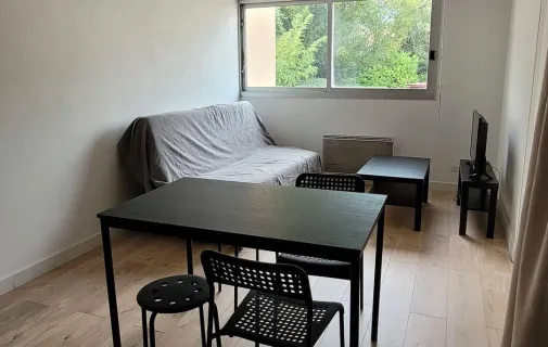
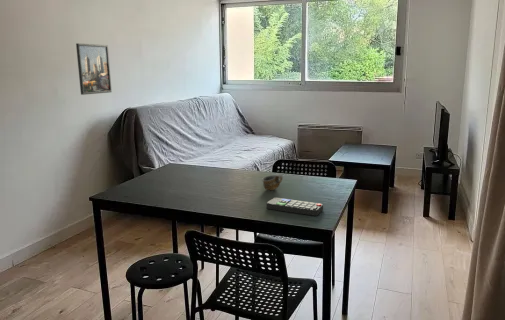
+ remote control (294, 205)
+ cup (271, 181)
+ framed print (94, 69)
